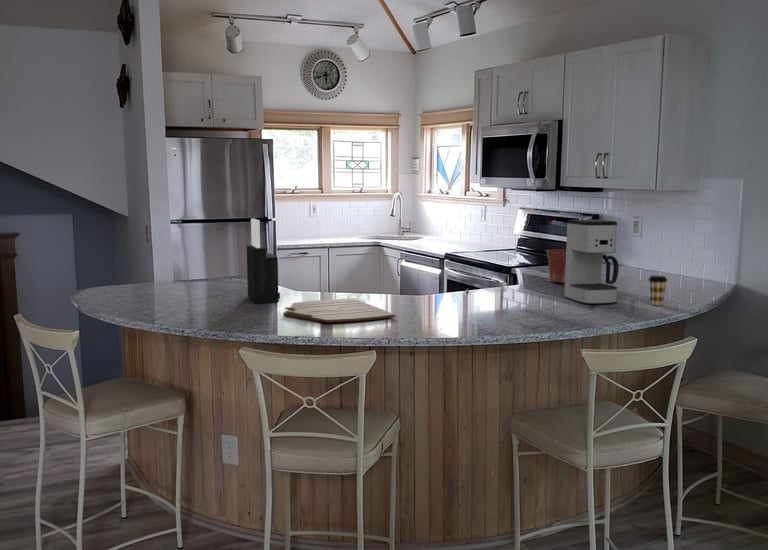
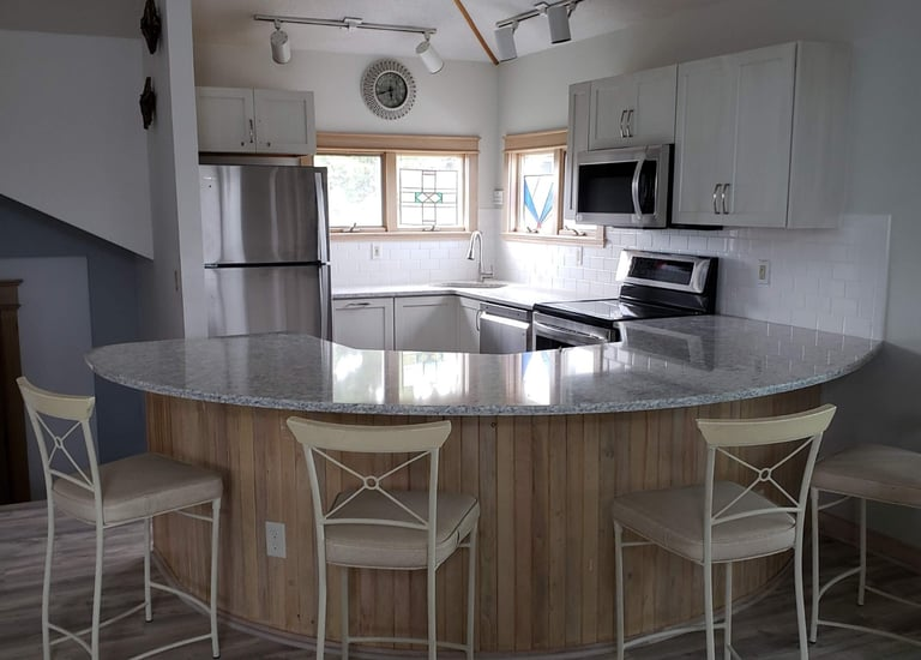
- knife block (264, 259)
- coffee maker (596, 260)
- flower pot (562, 266)
- coffee cup (657, 290)
- cutting board (329, 308)
